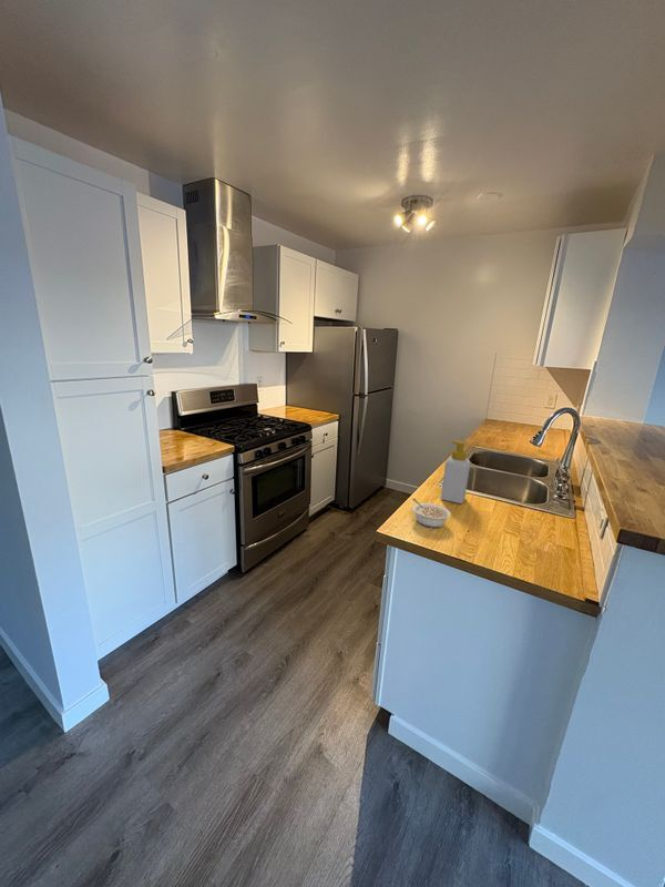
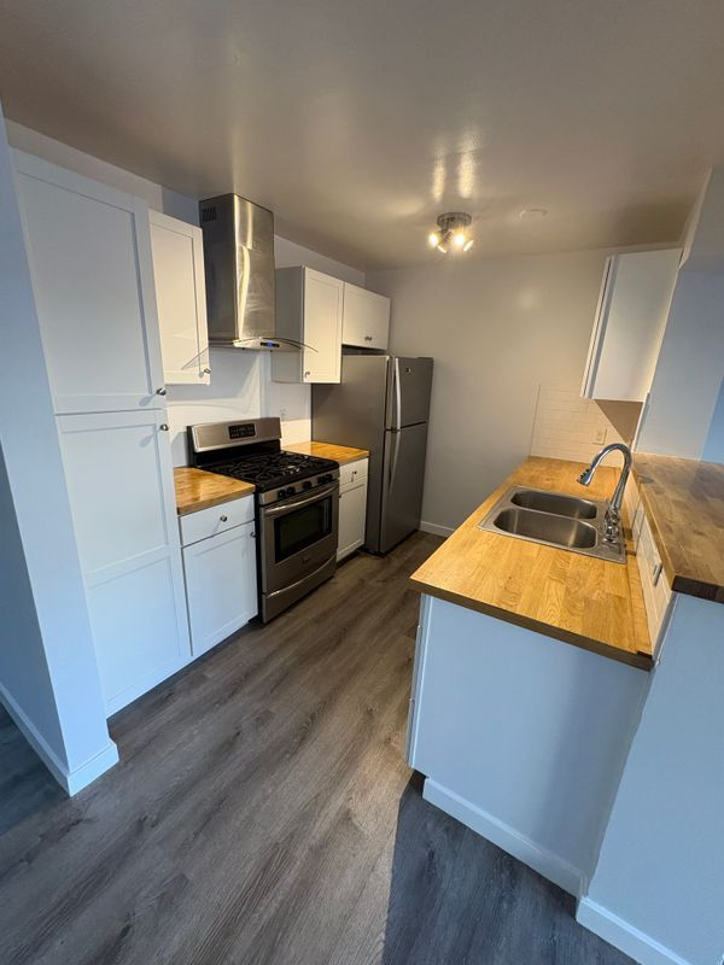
- legume (429, 514)
- soap bottle (457, 471)
